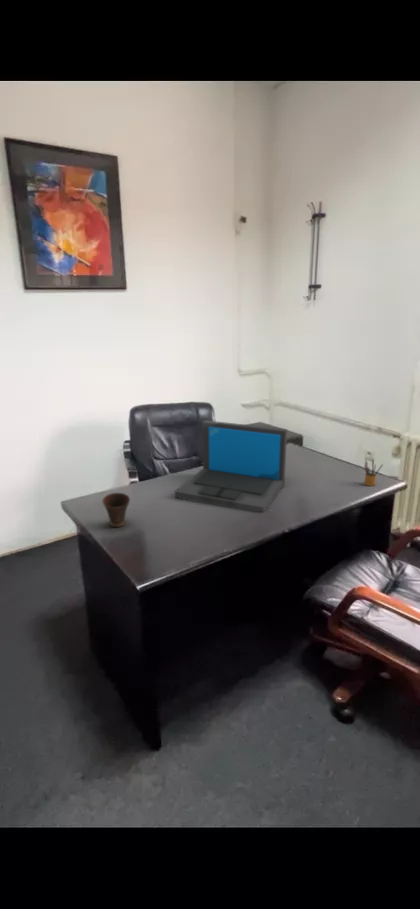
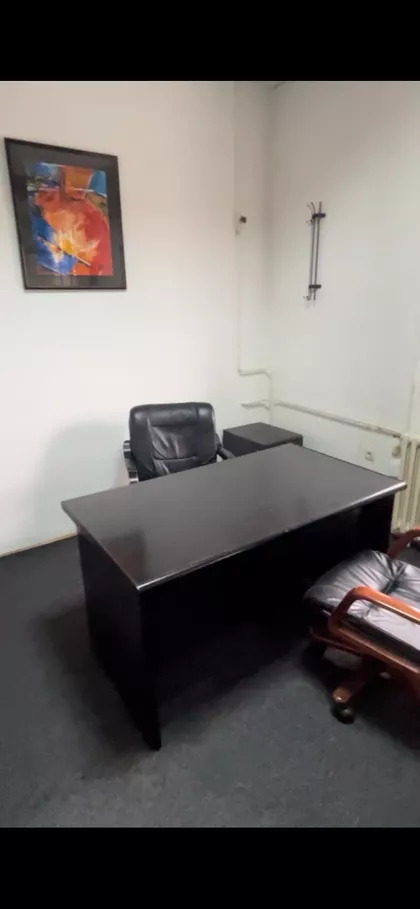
- laptop (231, 463)
- pencil box (372, 472)
- cup (117, 512)
